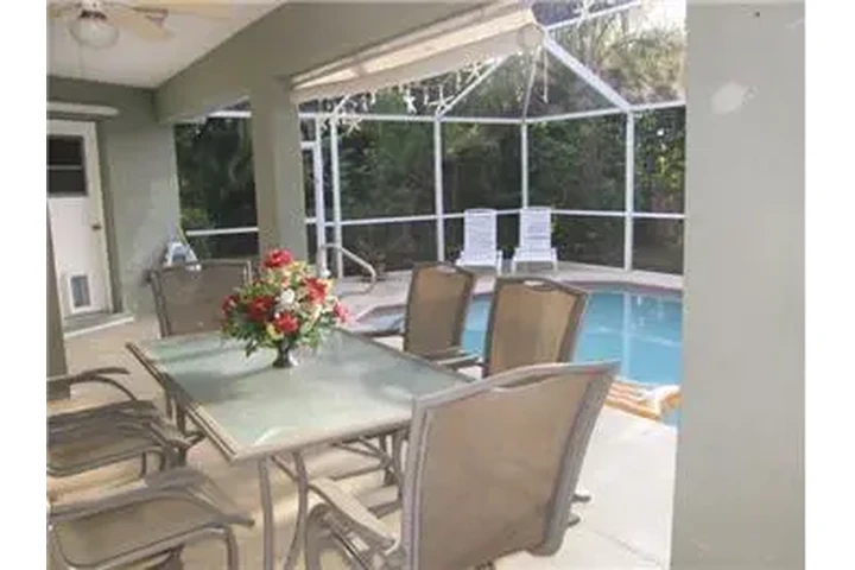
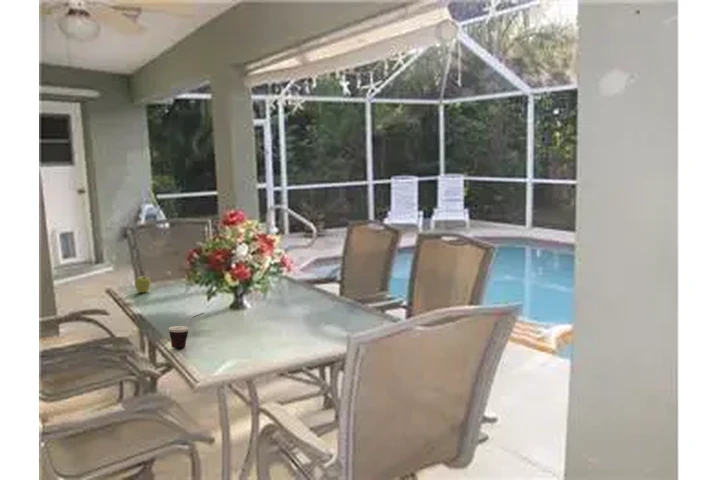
+ cup (187, 330)
+ apple (142, 283)
